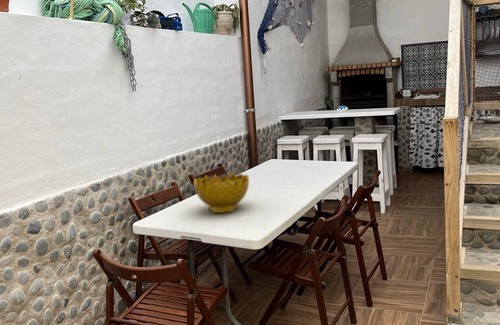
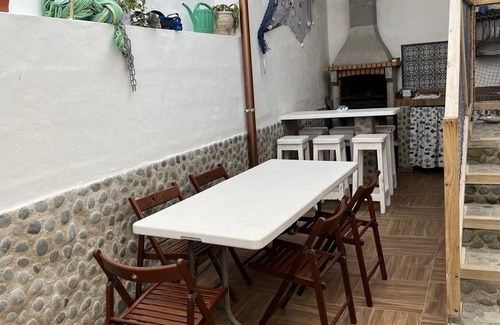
- decorative bowl (222, 192)
